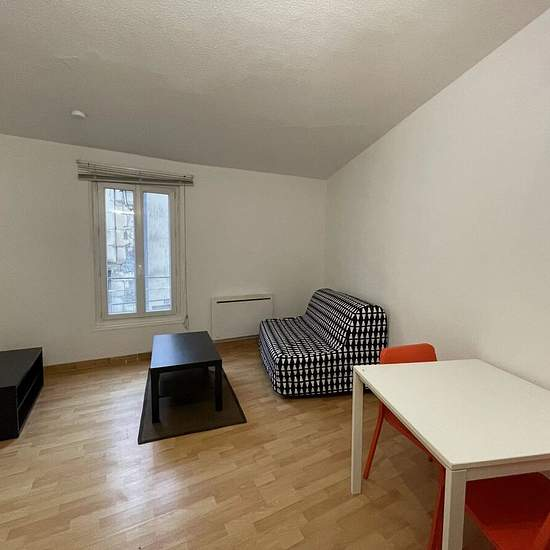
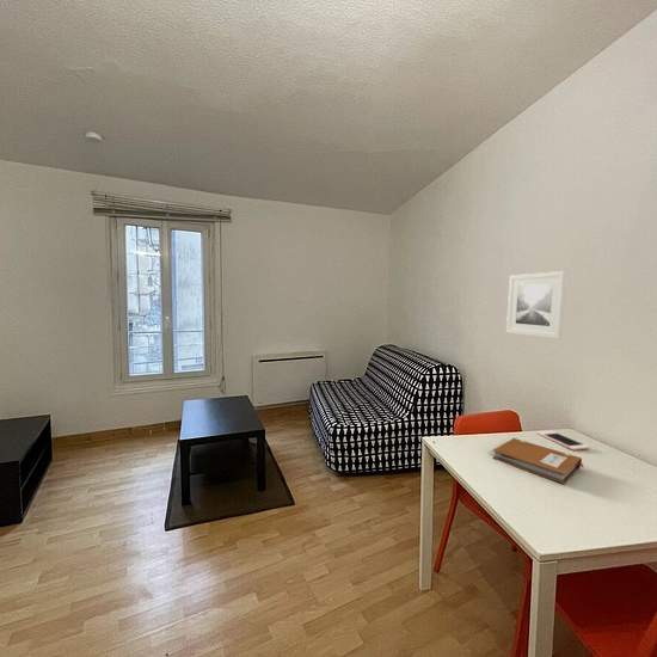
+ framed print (533, 305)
+ notebook (538, 458)
+ cell phone (561, 440)
